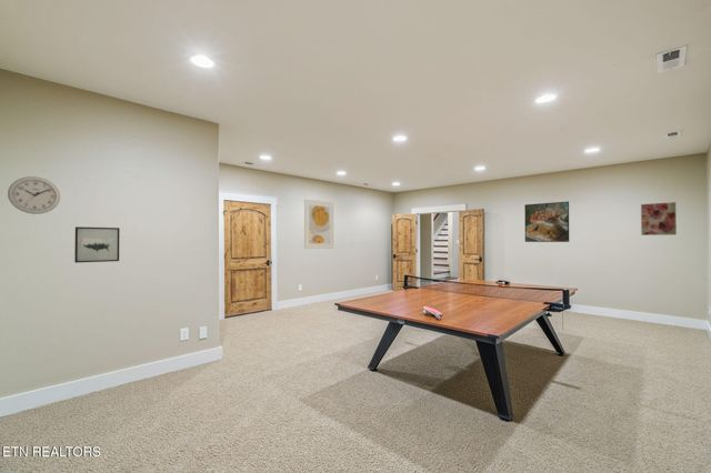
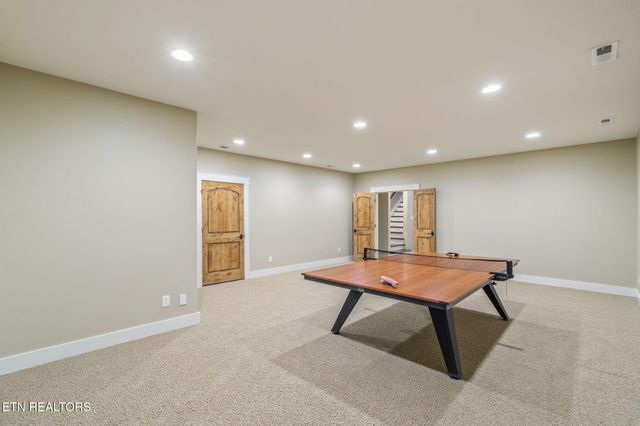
- wall art (98, 244)
- wall art (658, 219)
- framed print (545, 222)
- wall clock (34, 194)
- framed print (319, 224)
